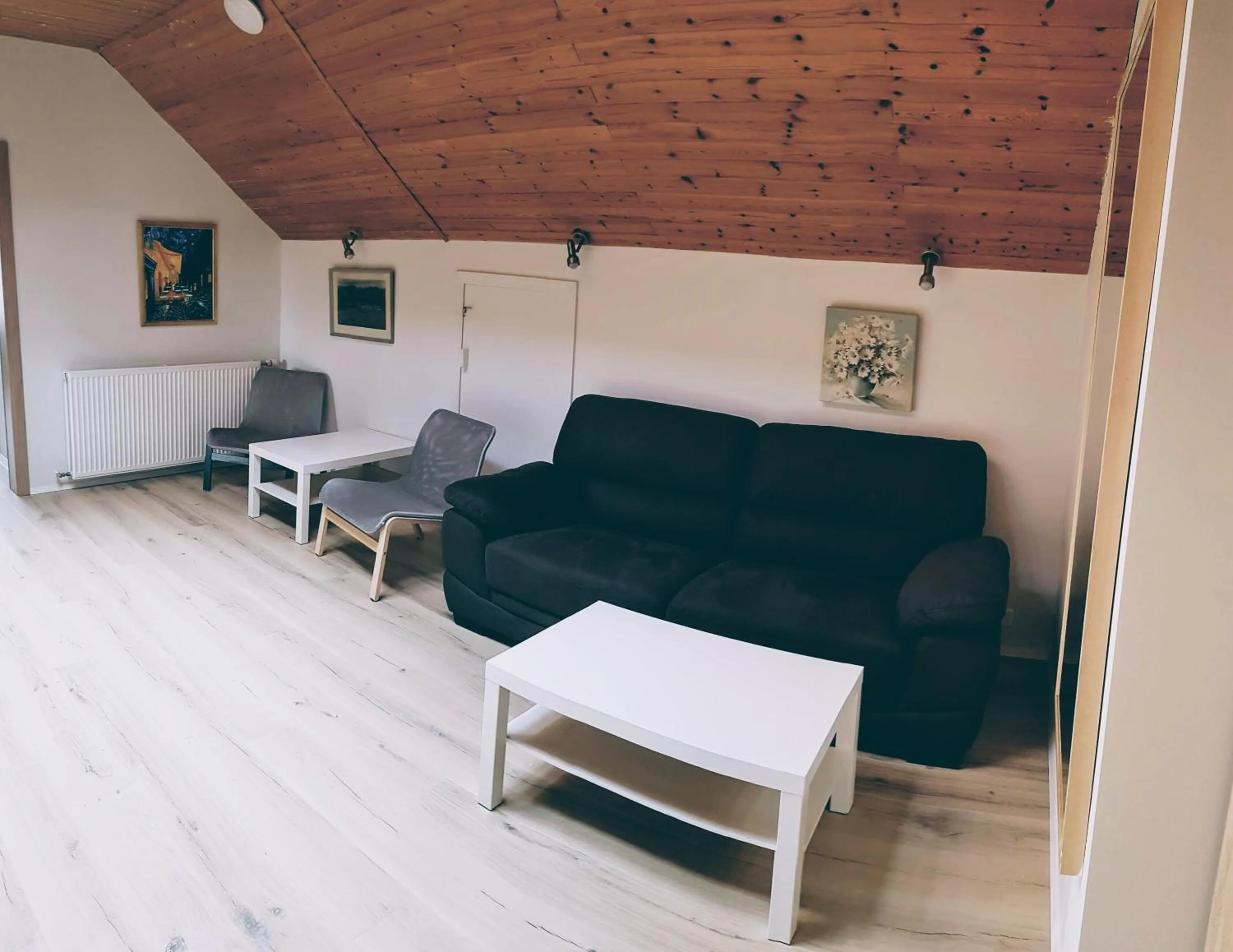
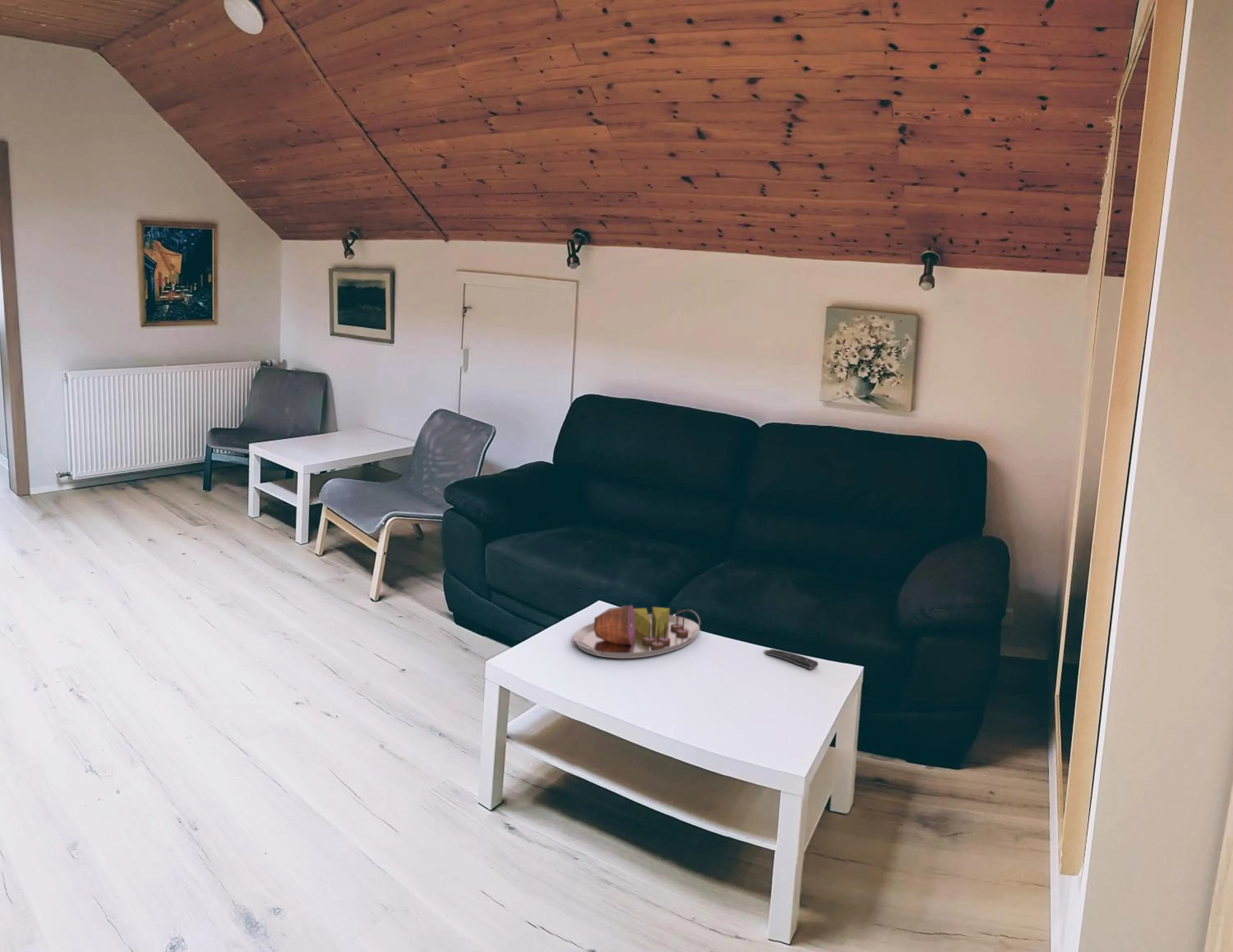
+ remote control (790, 657)
+ serving tray (639, 619)
